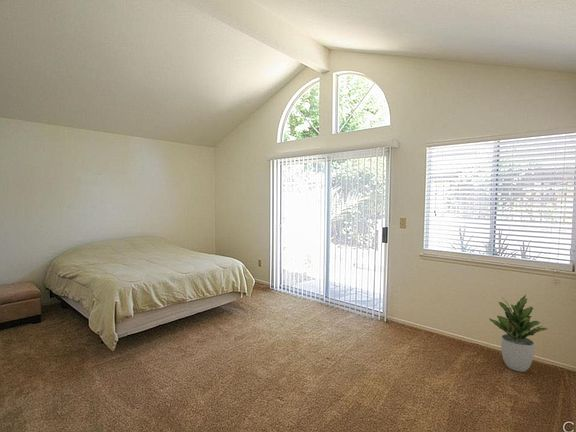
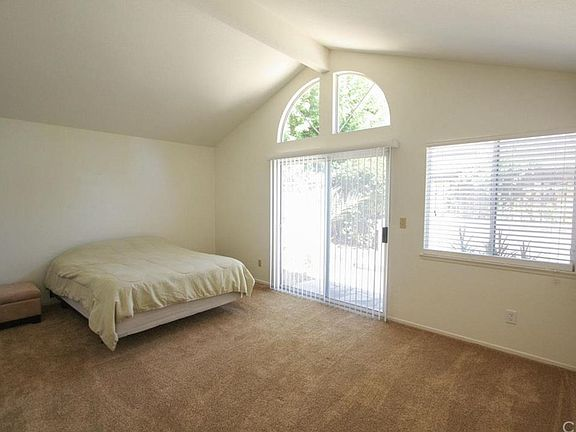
- potted plant (516, 330)
